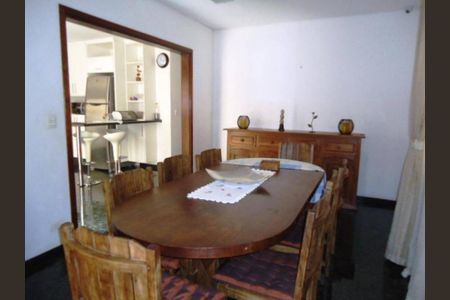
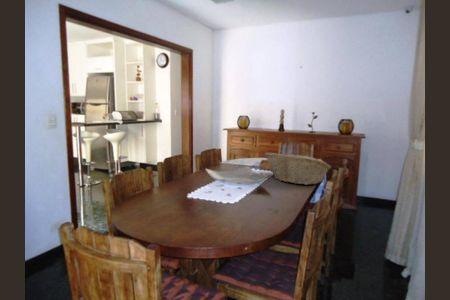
+ fruit basket (295, 166)
